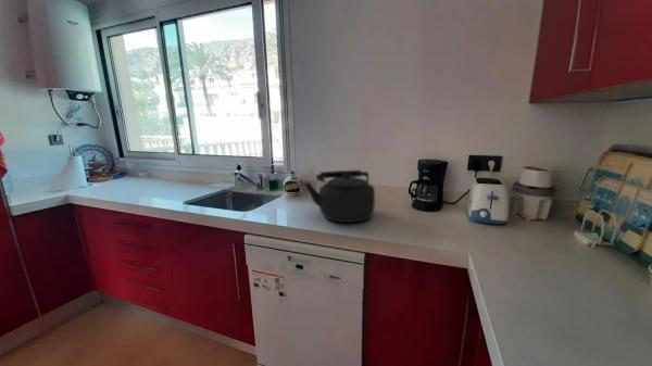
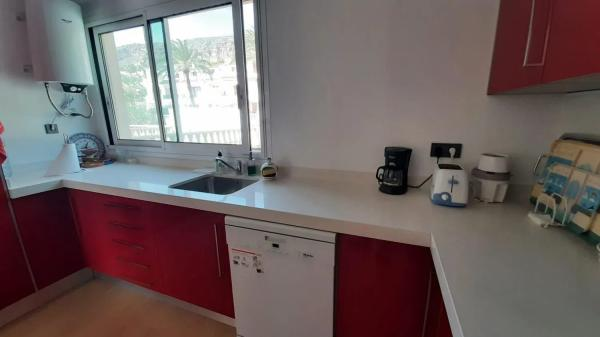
- kettle (344, 193)
